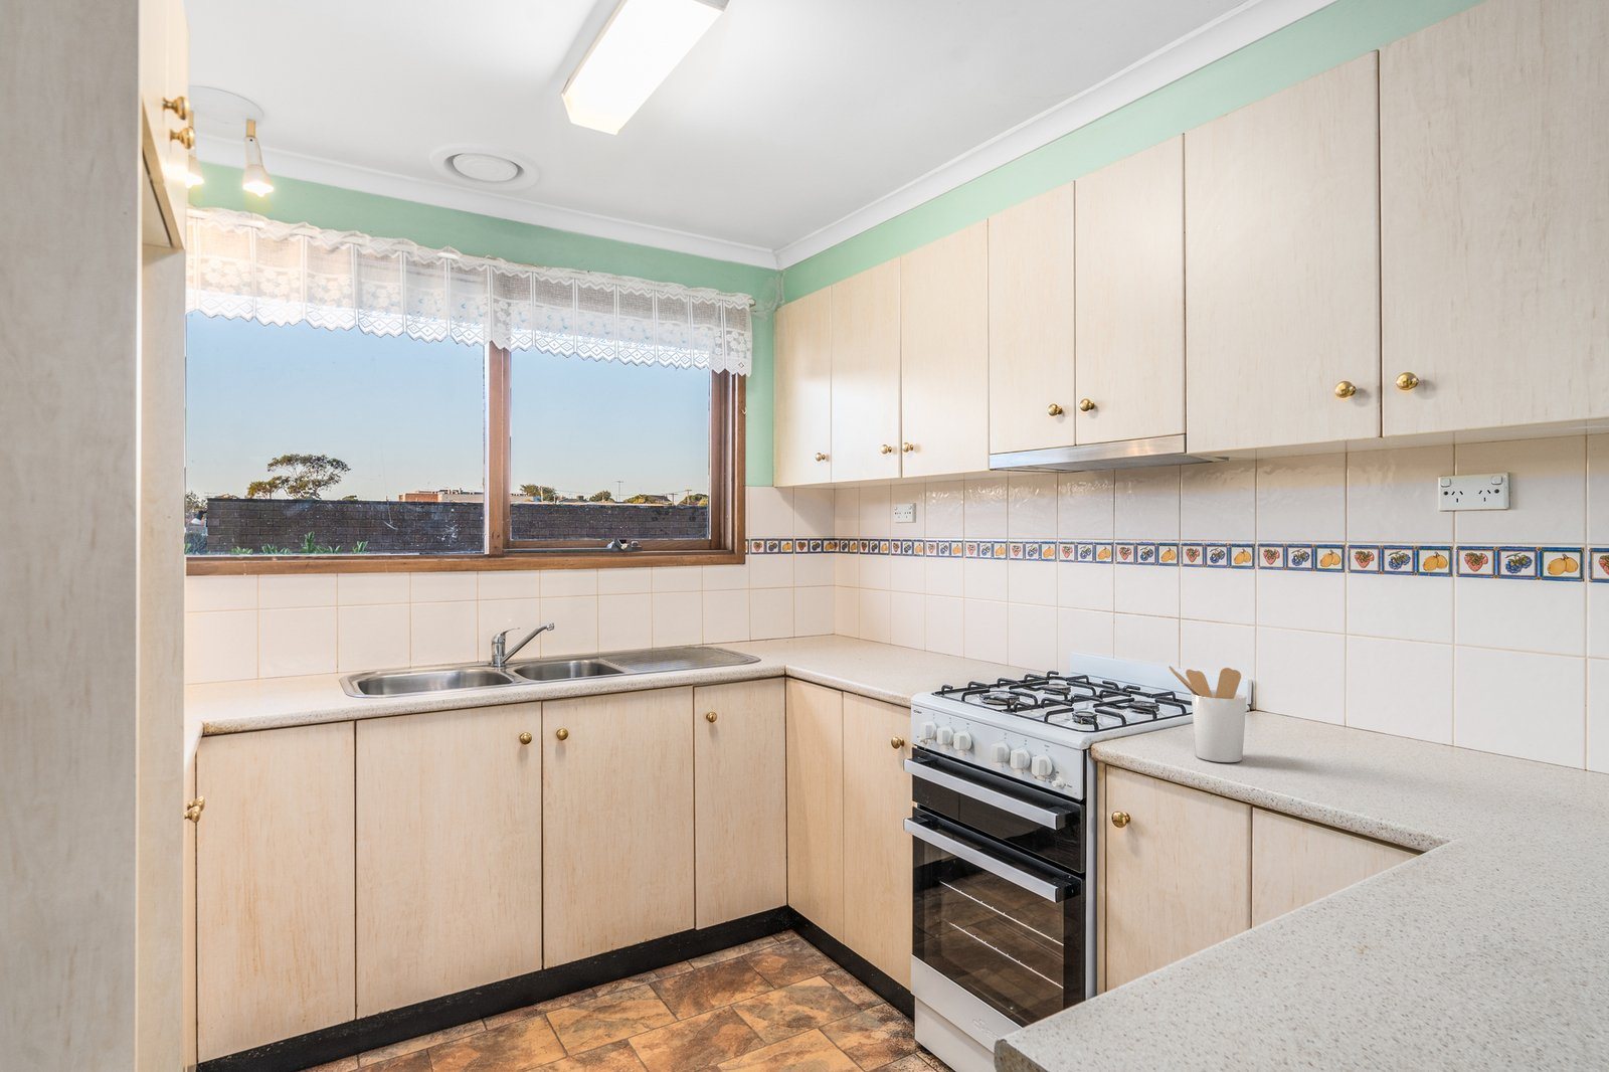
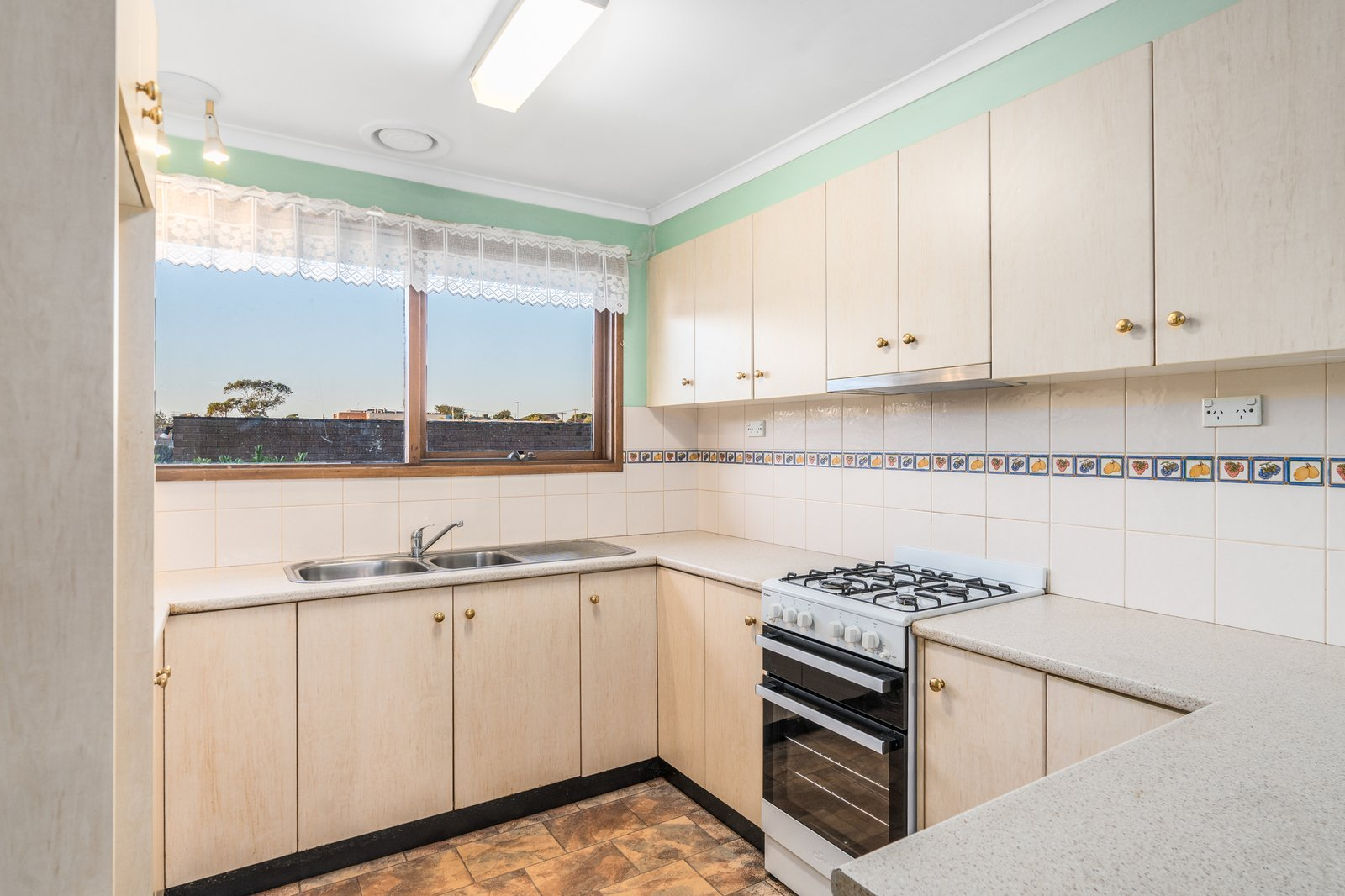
- utensil holder (1205, 709)
